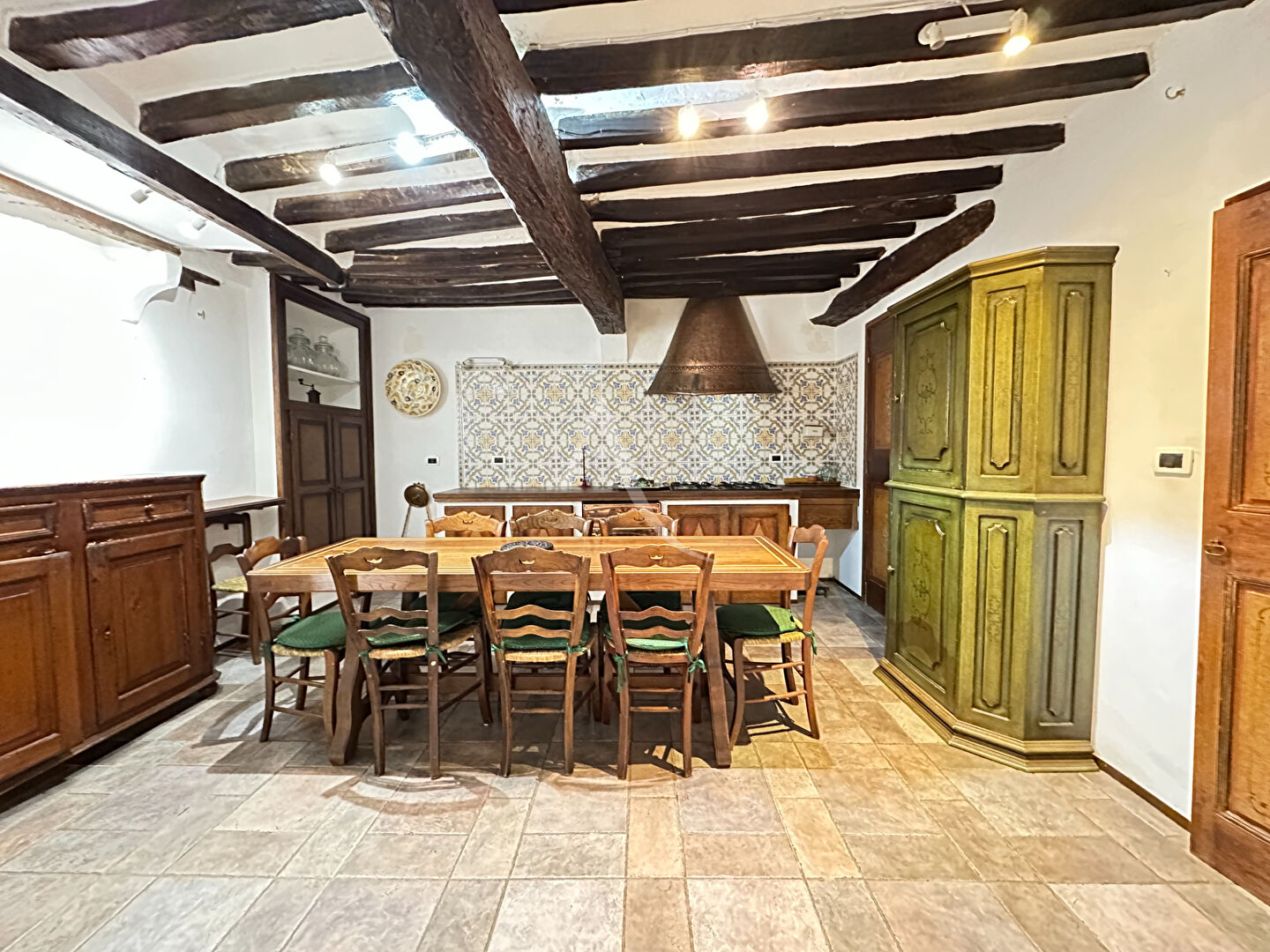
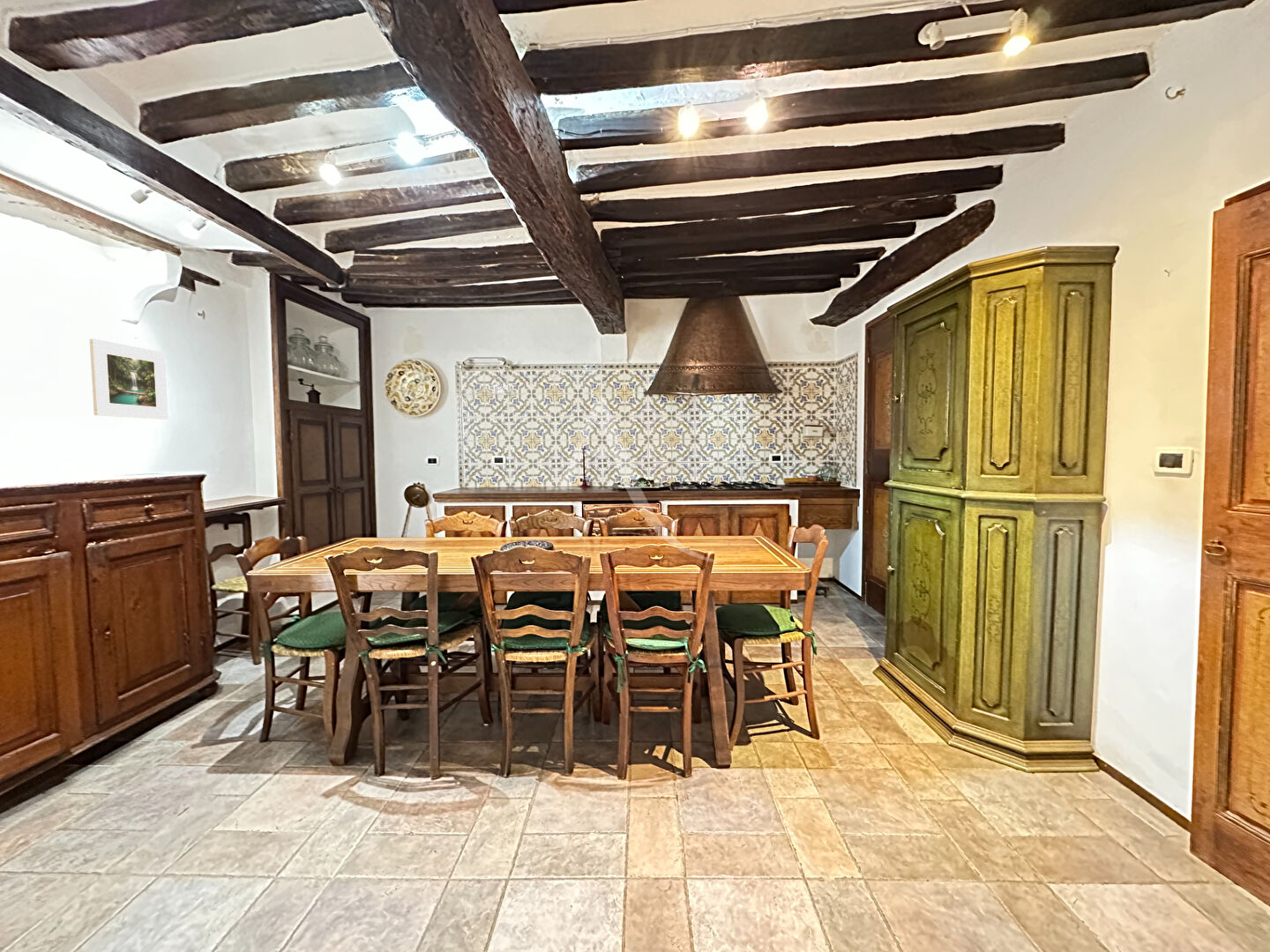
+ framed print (131, 382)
